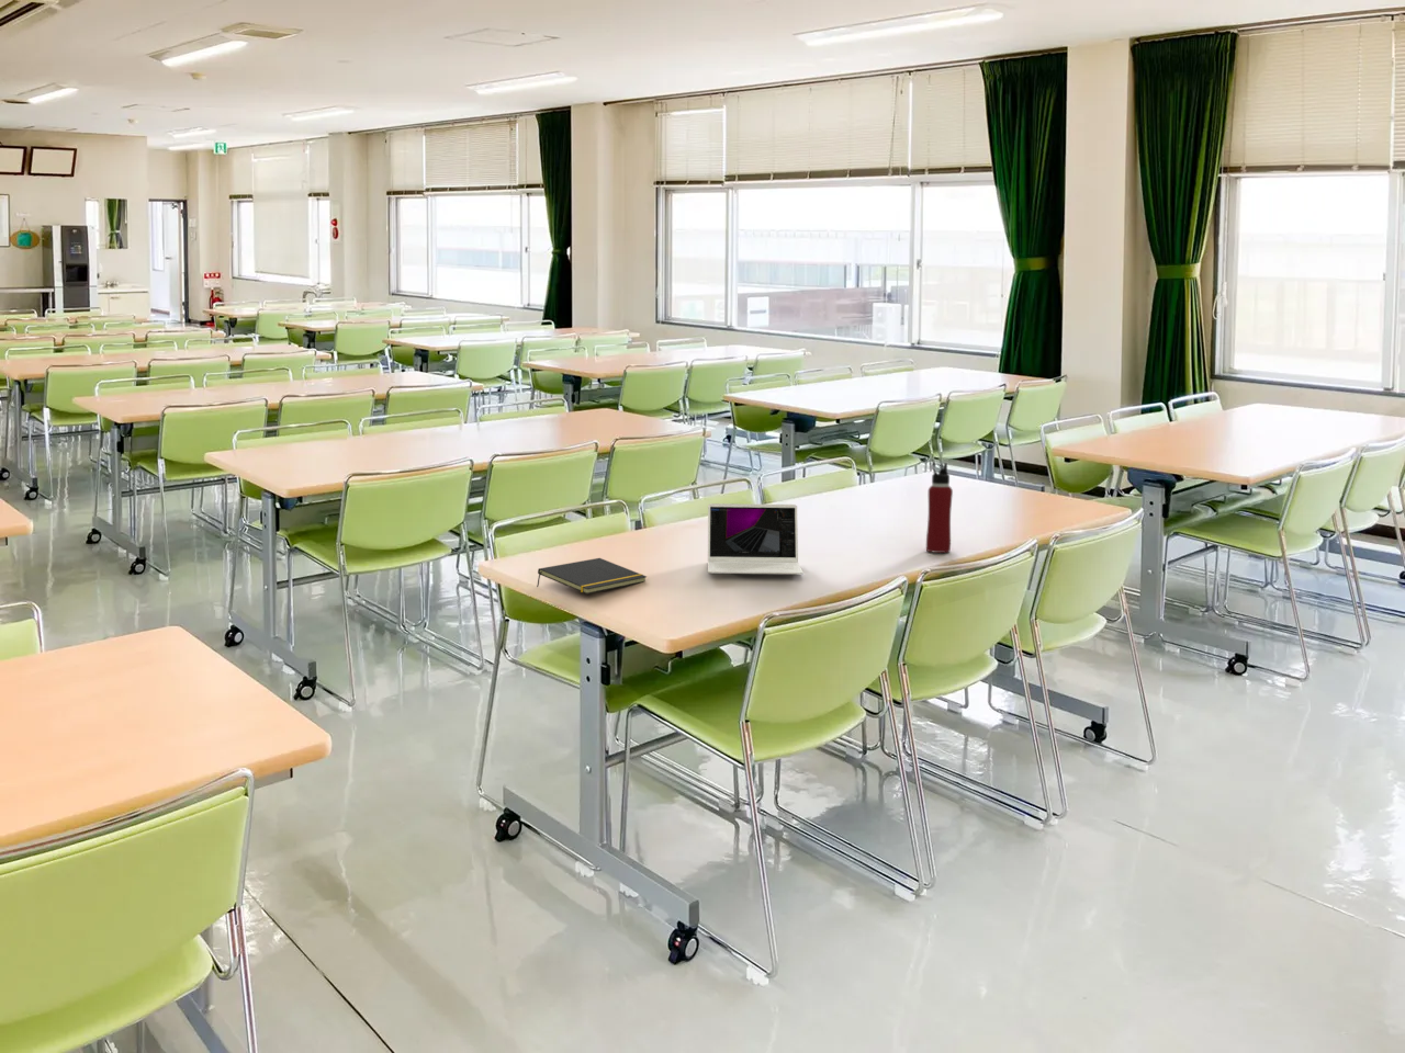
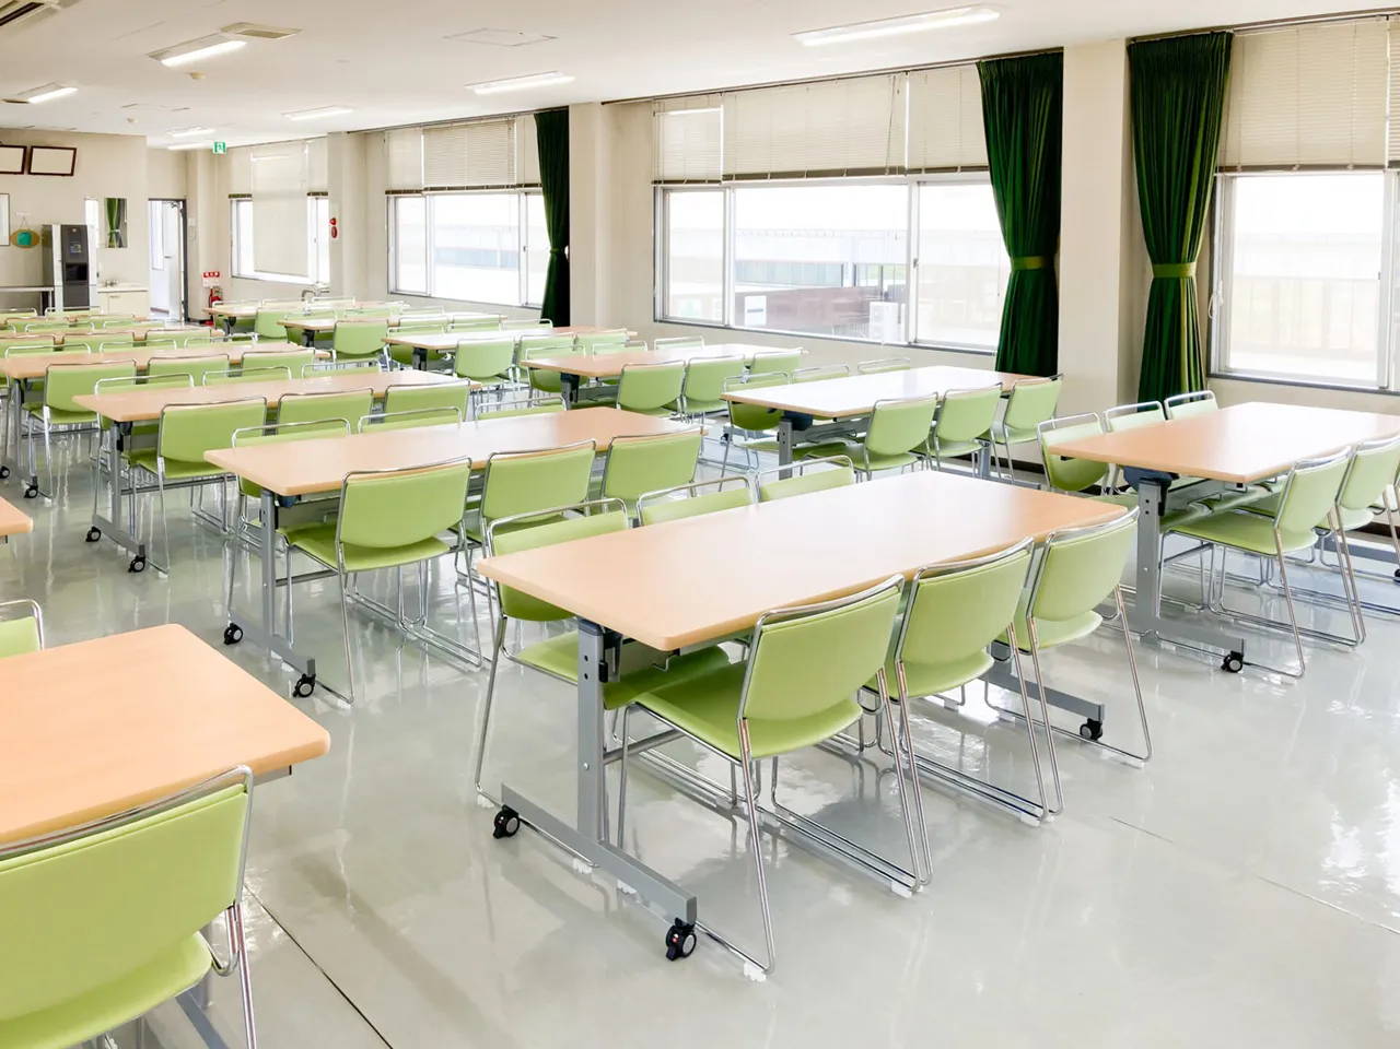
- water bottle (938, 507)
- notepad (593, 575)
- laptop (754, 534)
